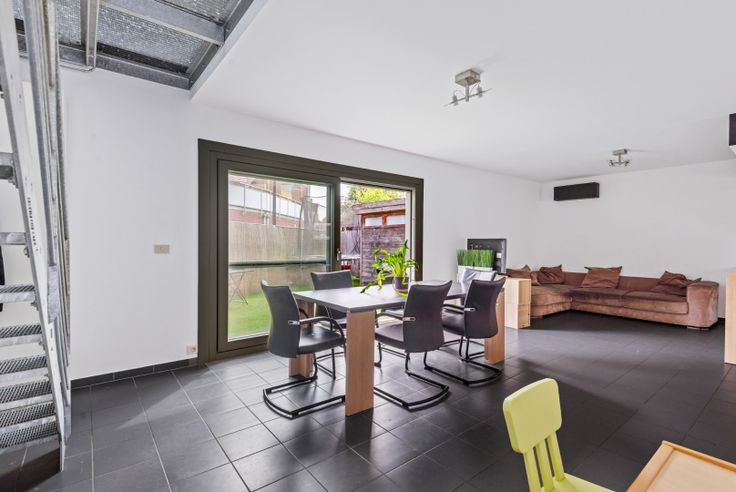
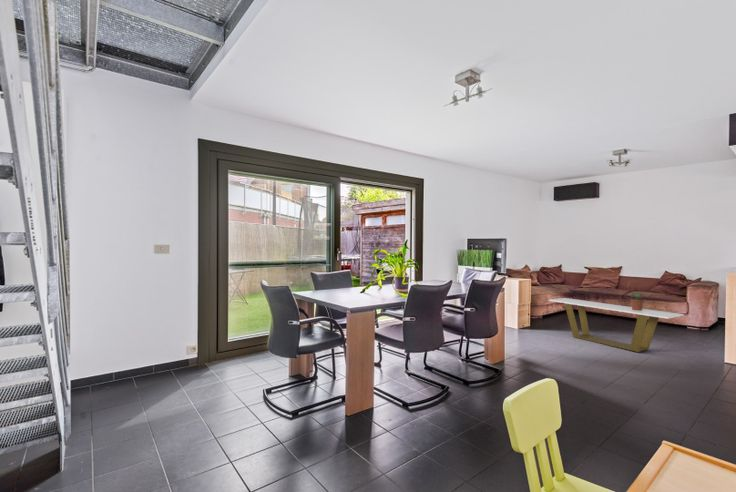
+ coffee table (604, 338)
+ potted plant (637, 301)
